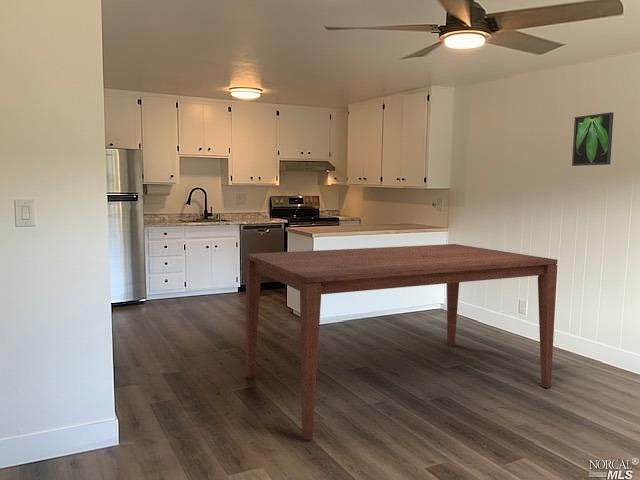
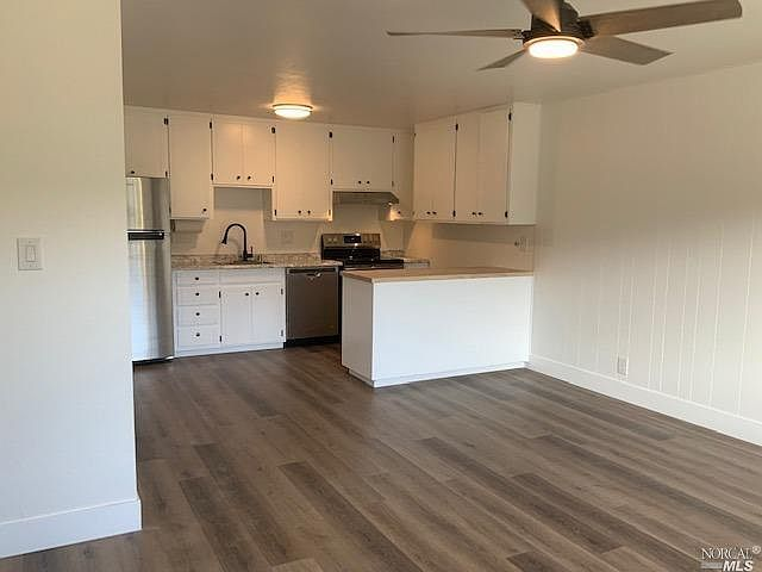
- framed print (591, 140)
- dining table (389, 288)
